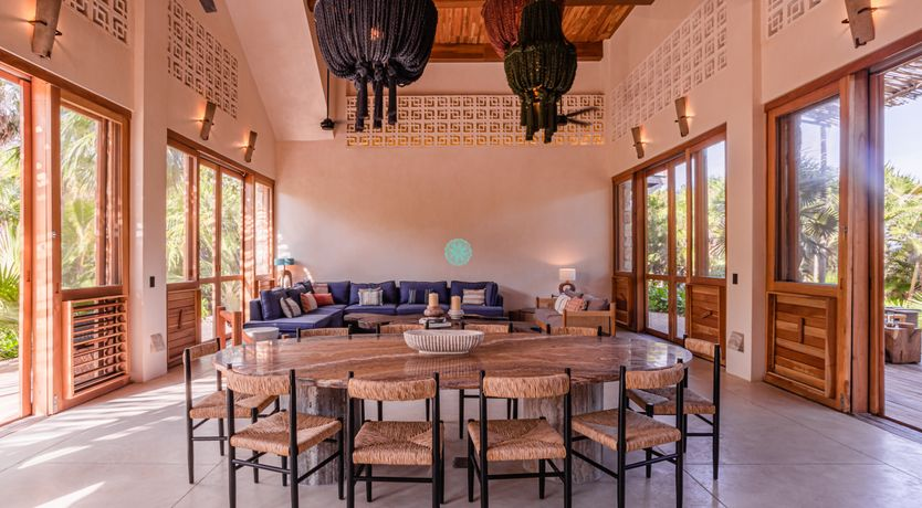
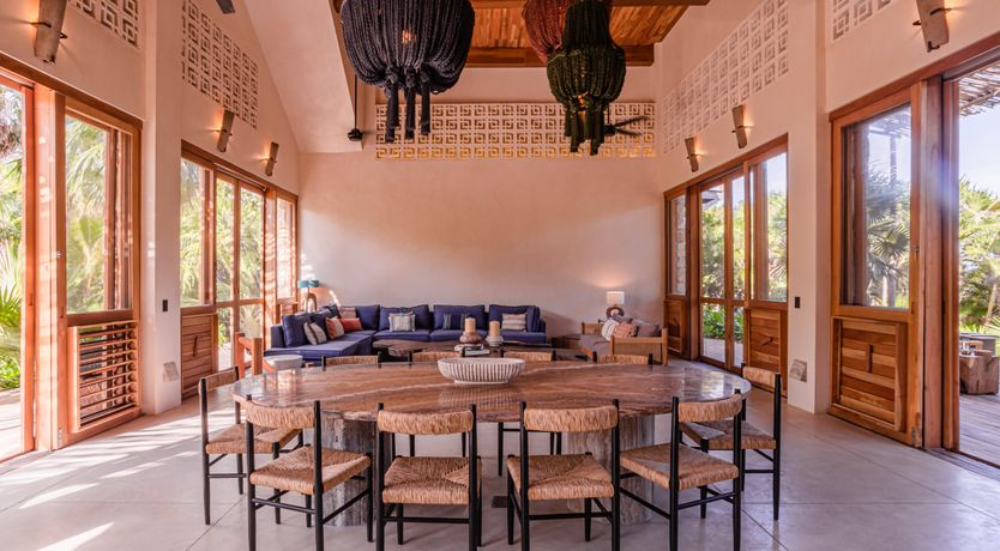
- wall decoration (457, 251)
